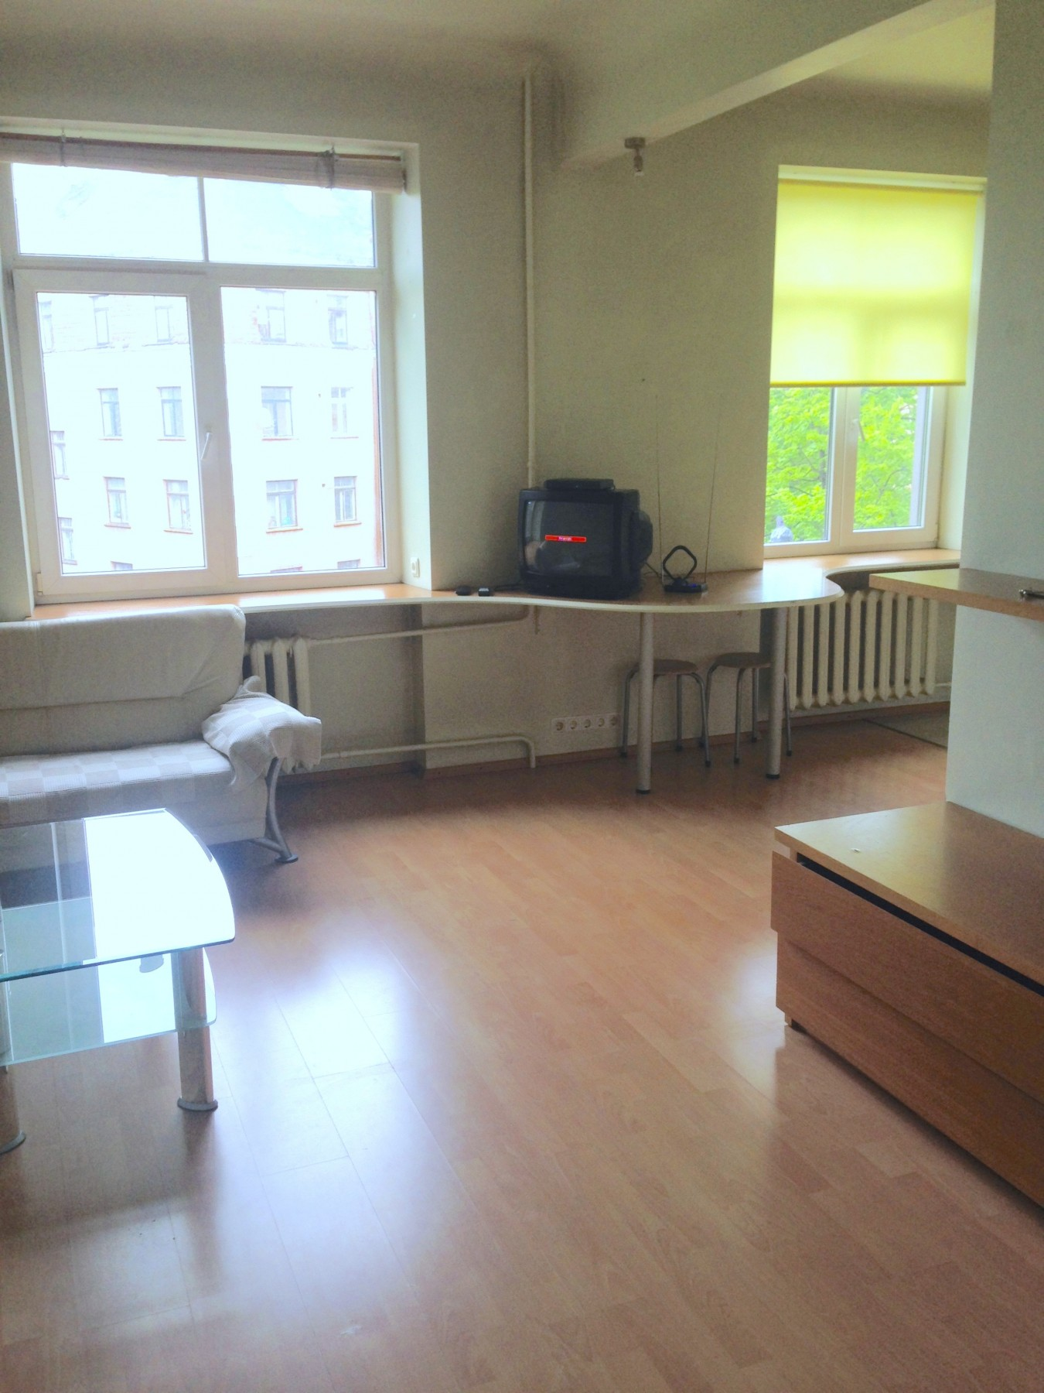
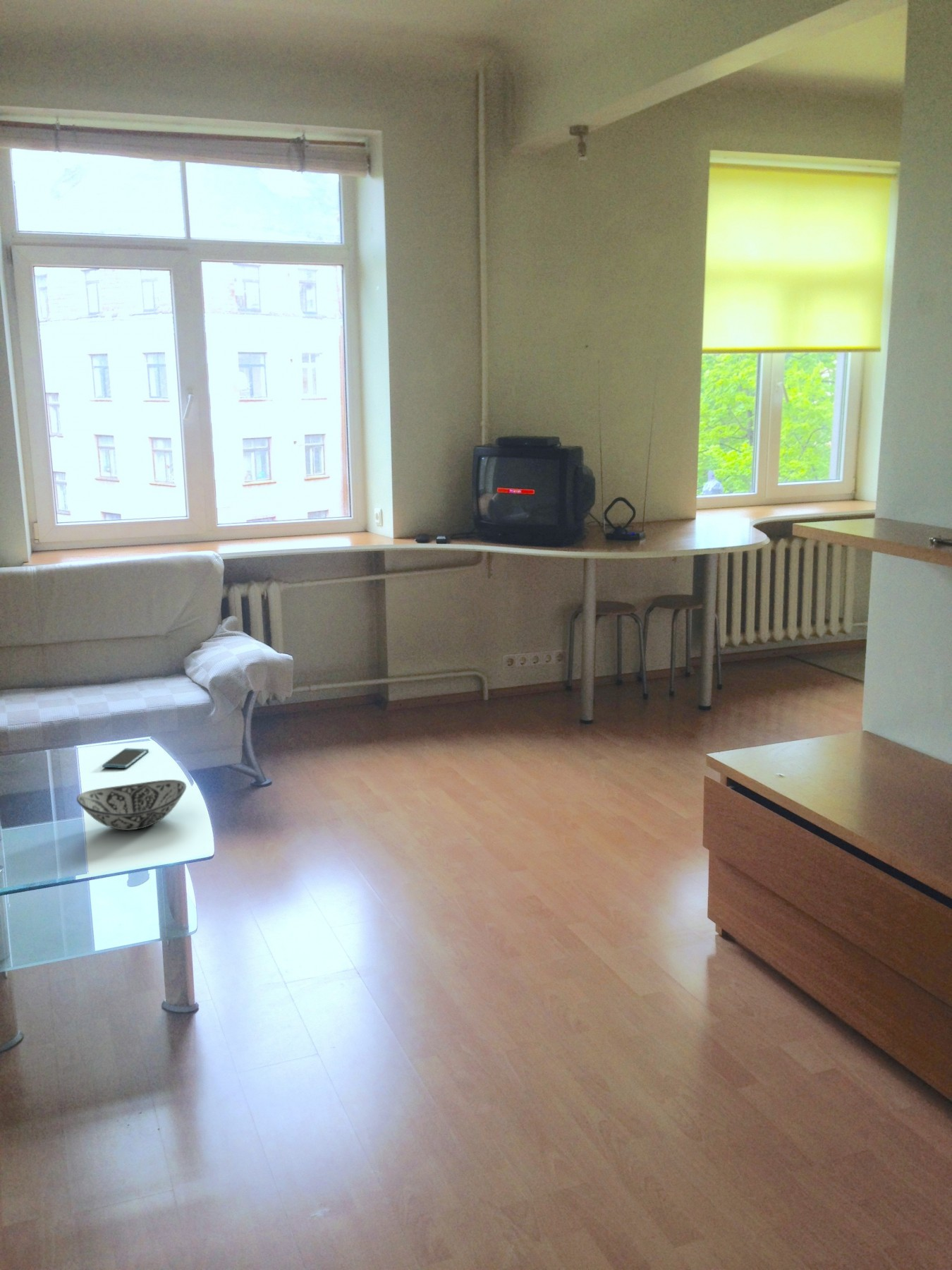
+ decorative bowl (133, 807)
+ smartphone (126, 758)
